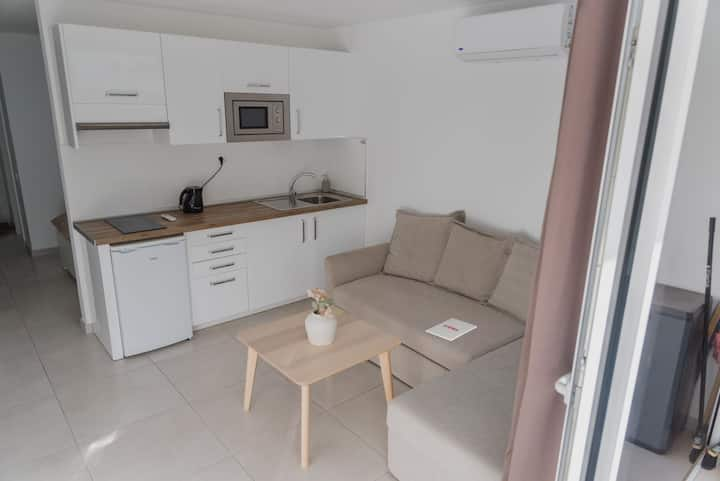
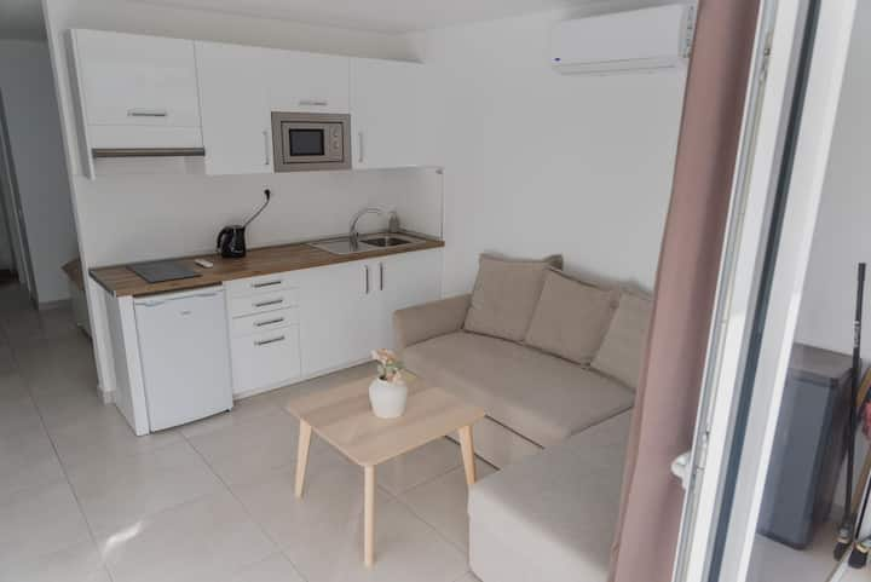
- magazine (451, 328)
